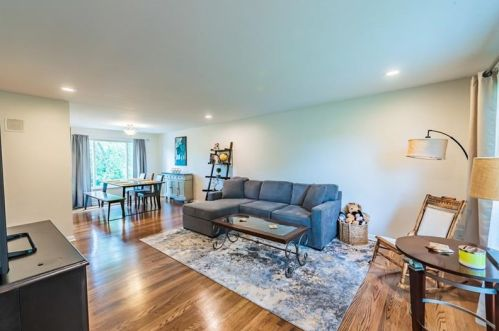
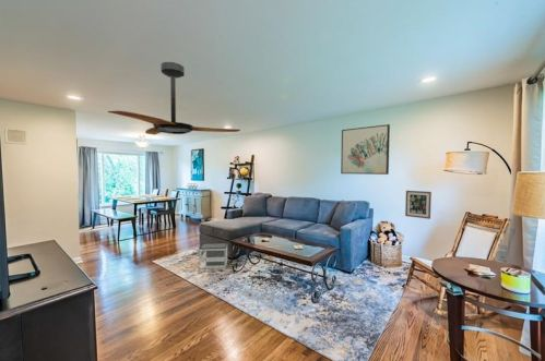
+ ceiling fan (175, 101)
+ wall art (364, 151)
+ wall art (417, 204)
+ architectural model (213, 254)
